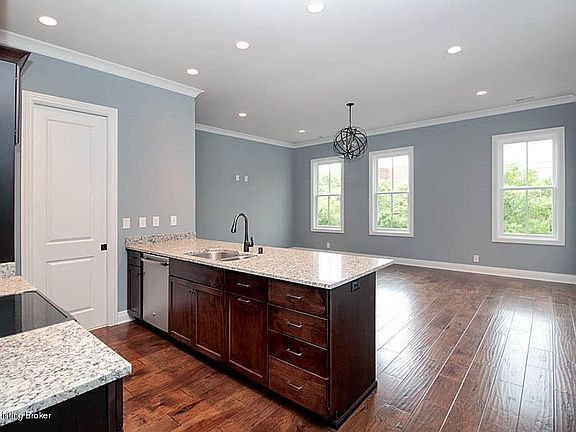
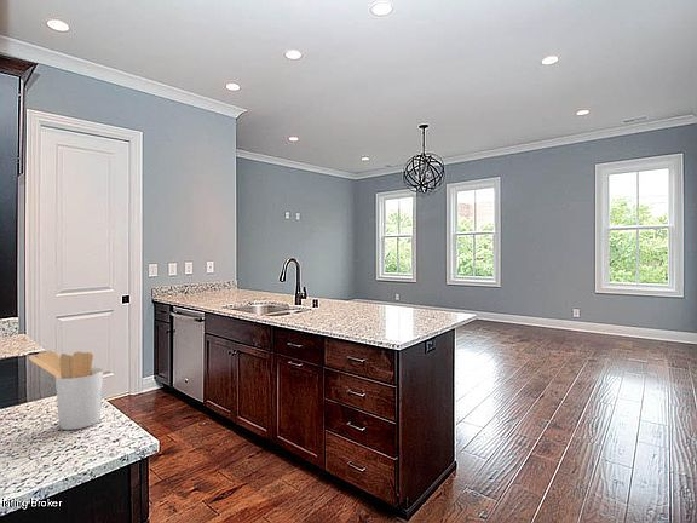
+ utensil holder (68, 385)
